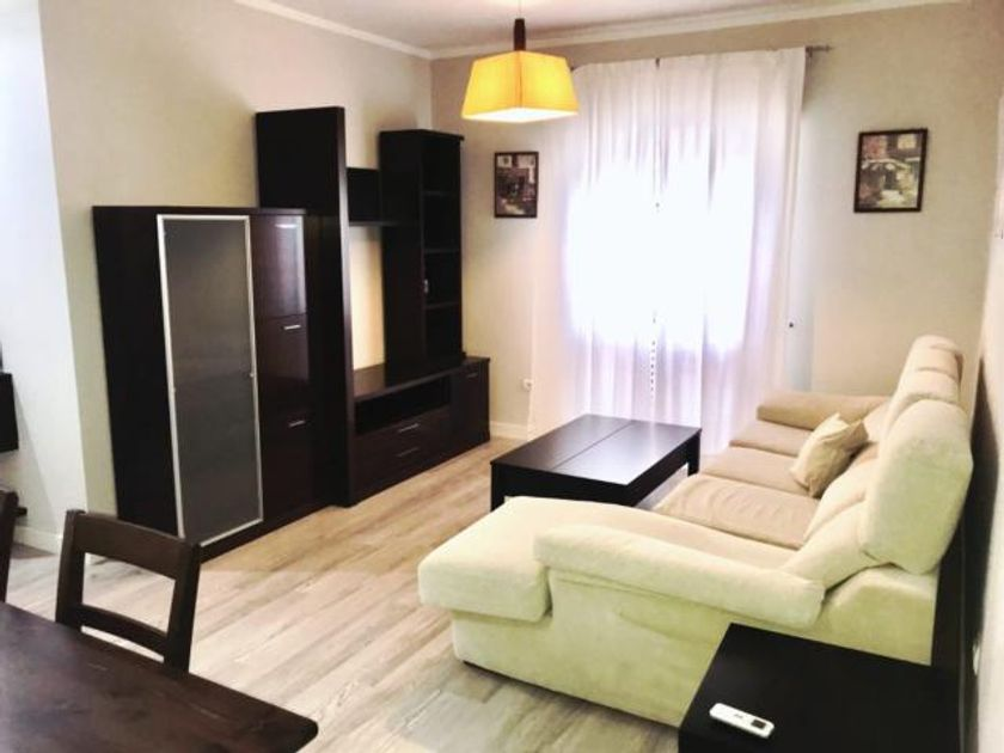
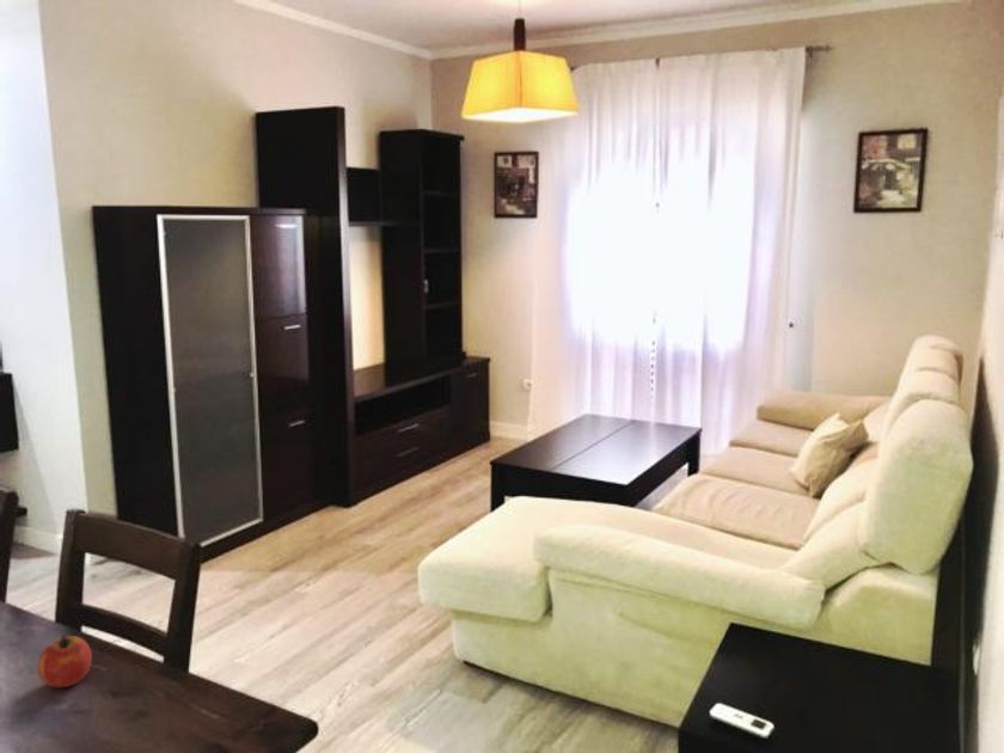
+ fruit (65, 660)
